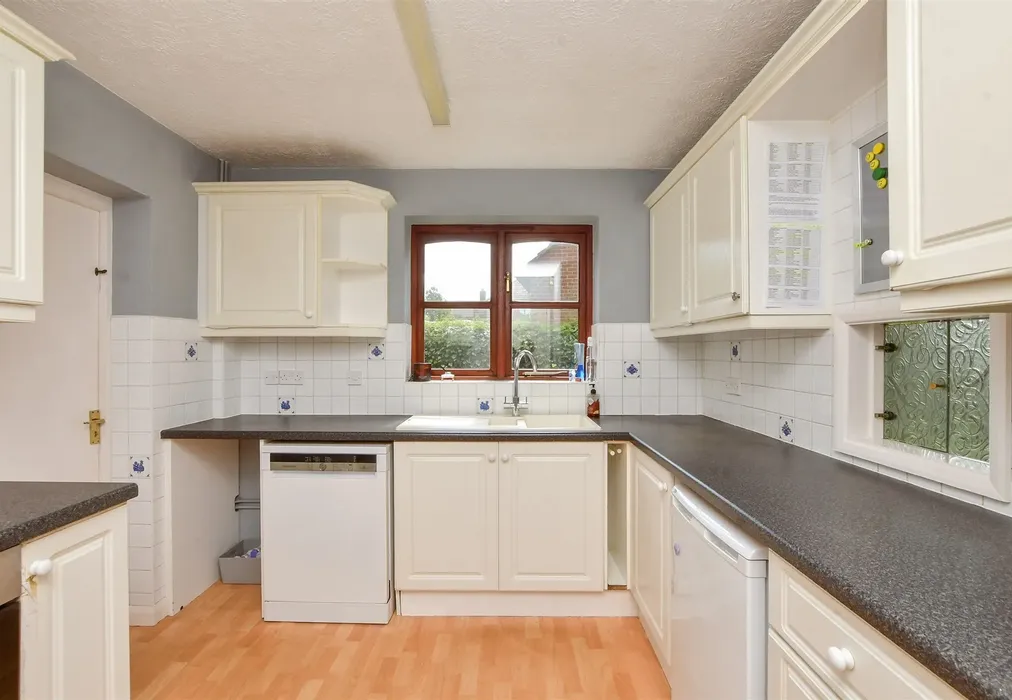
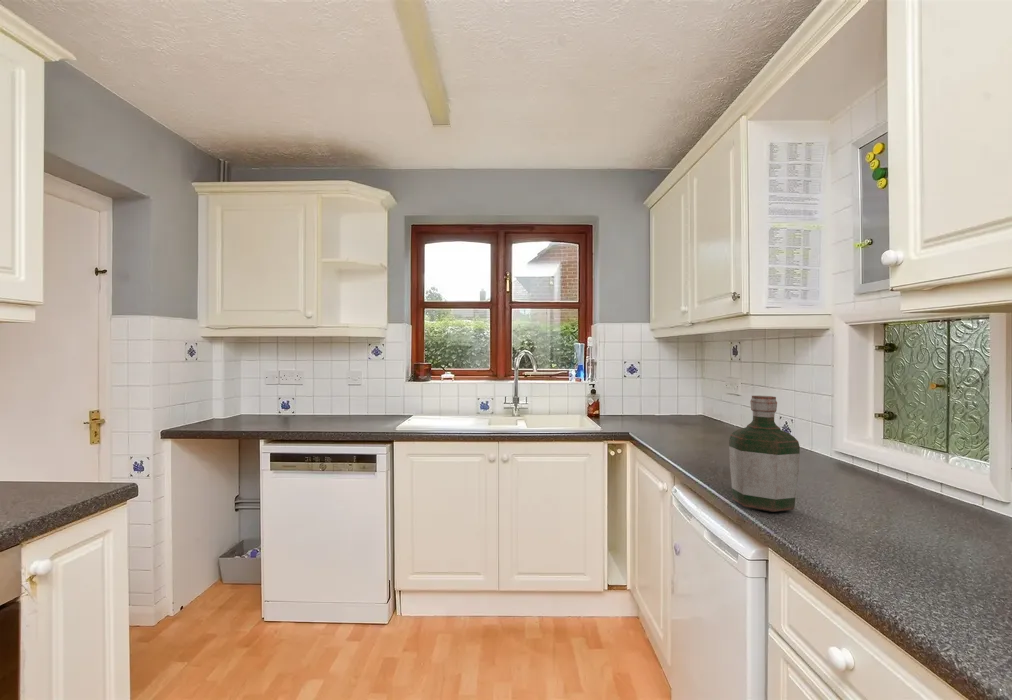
+ bottle (763, 451)
